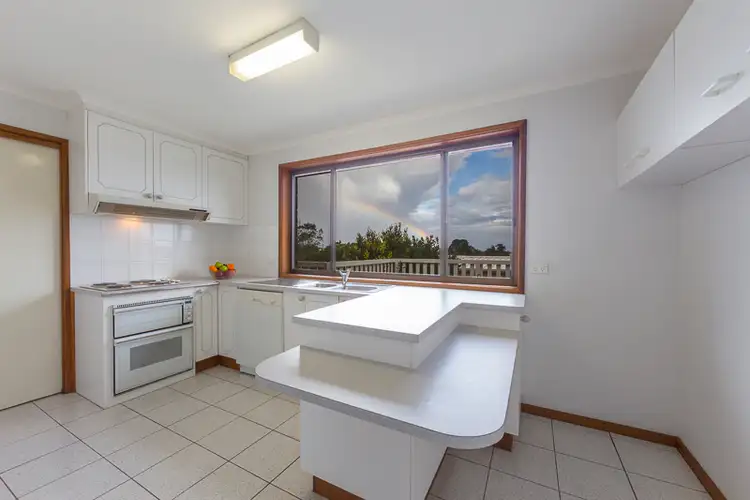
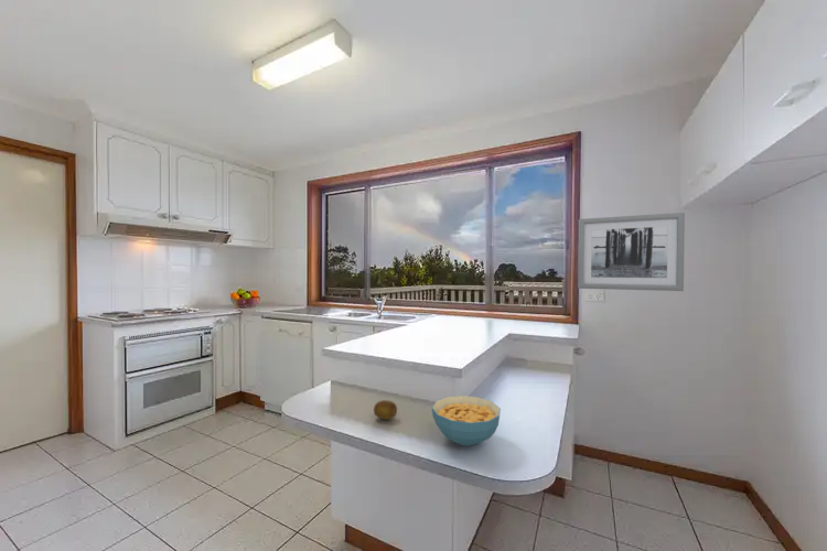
+ fruit (385, 409)
+ wall art (627, 252)
+ cereal bowl (465, 424)
